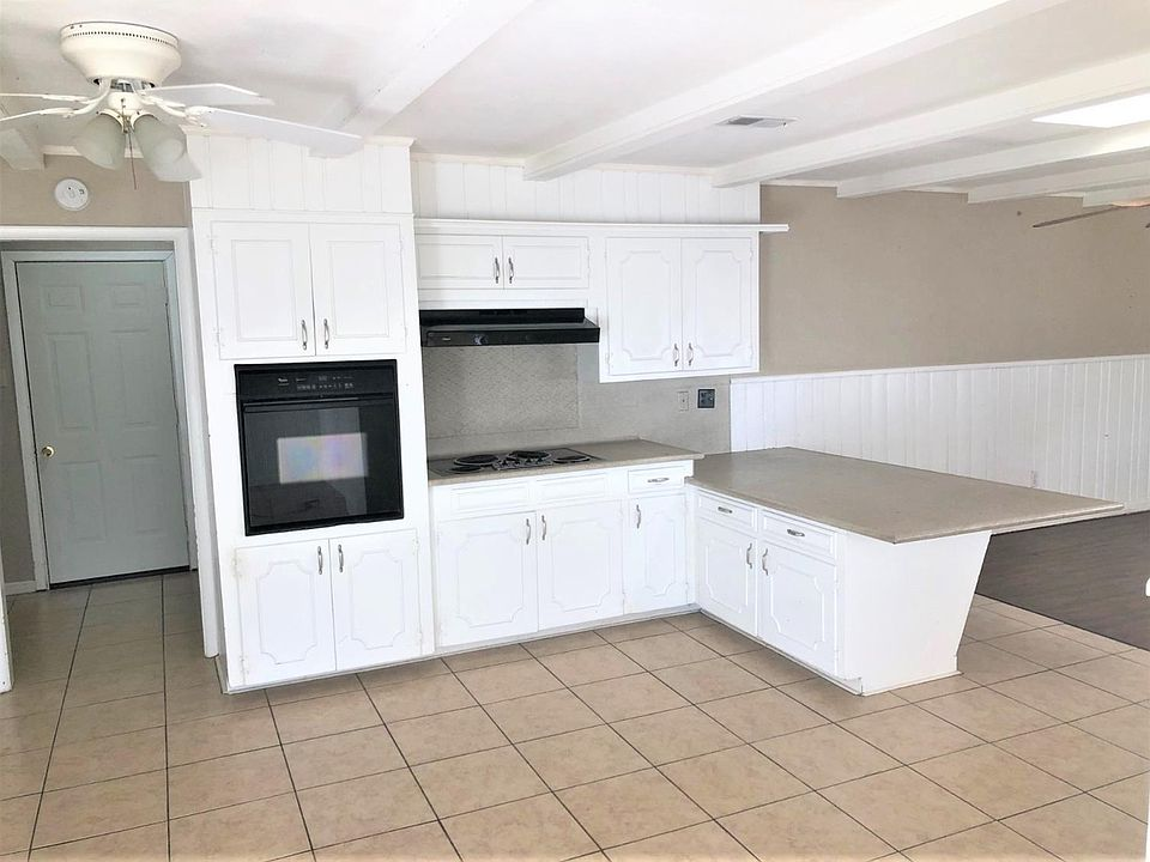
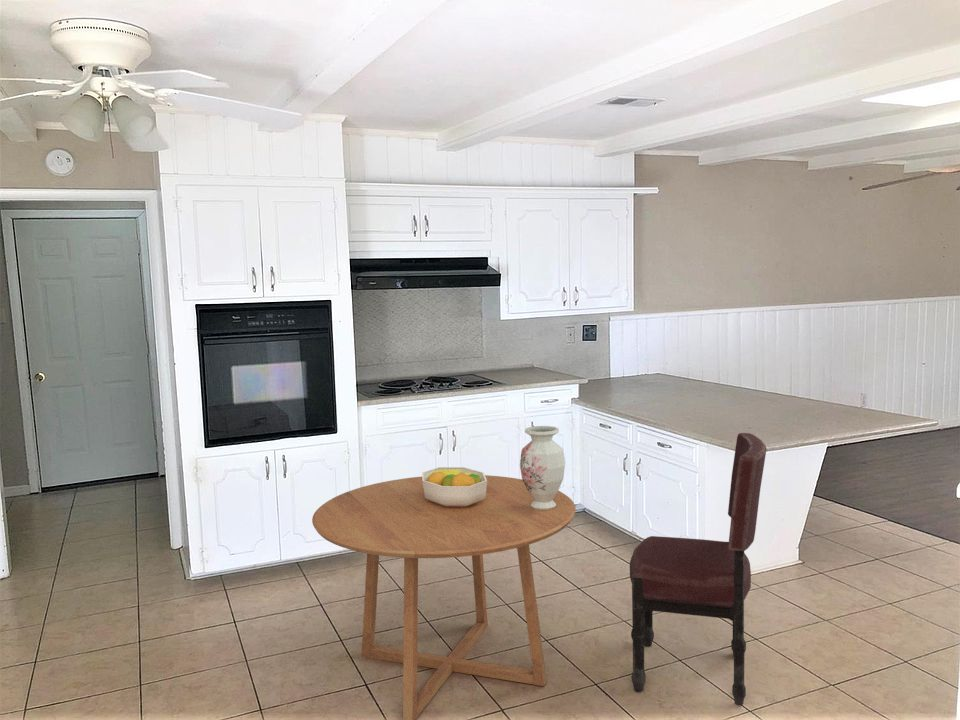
+ fruit bowl (453, 482)
+ dining chair (695, 559)
+ dining table (474, 588)
+ vase (542, 467)
